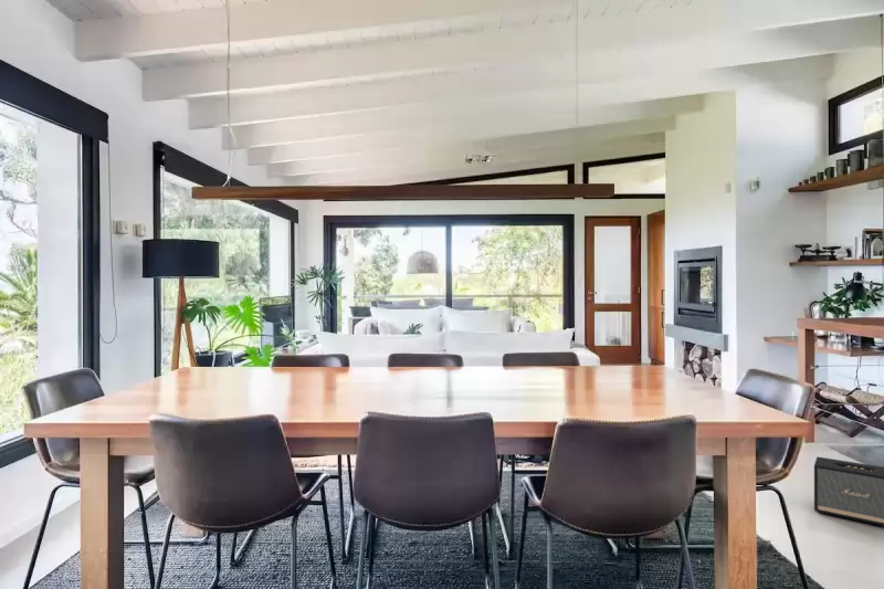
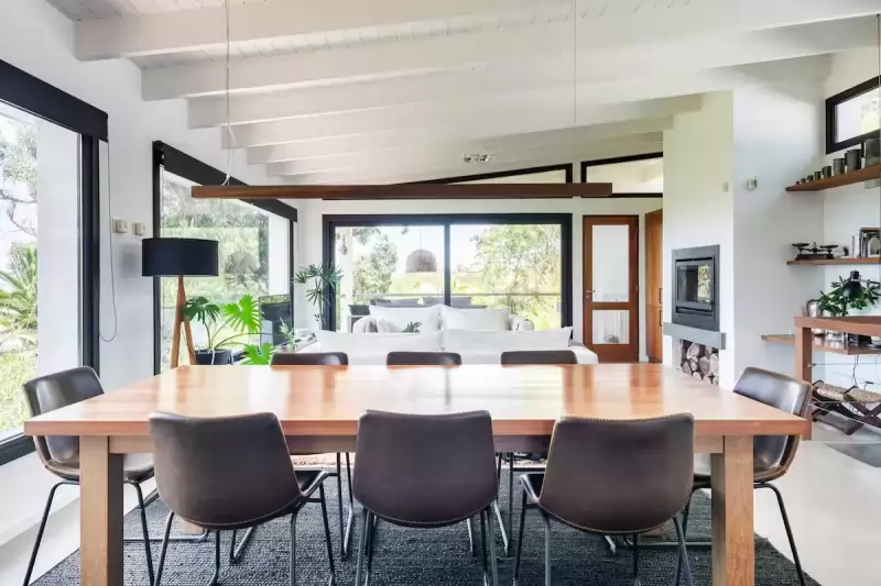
- speaker (855, 491)
